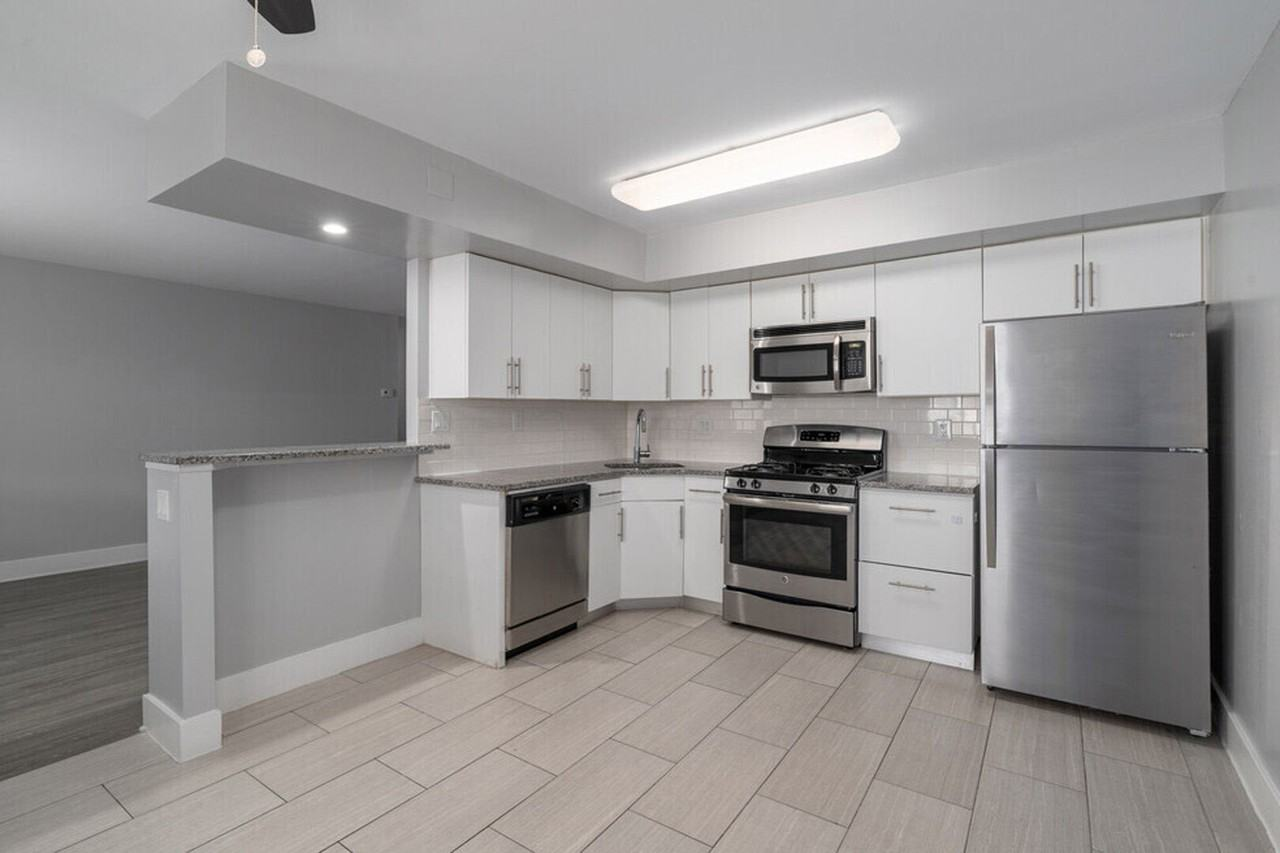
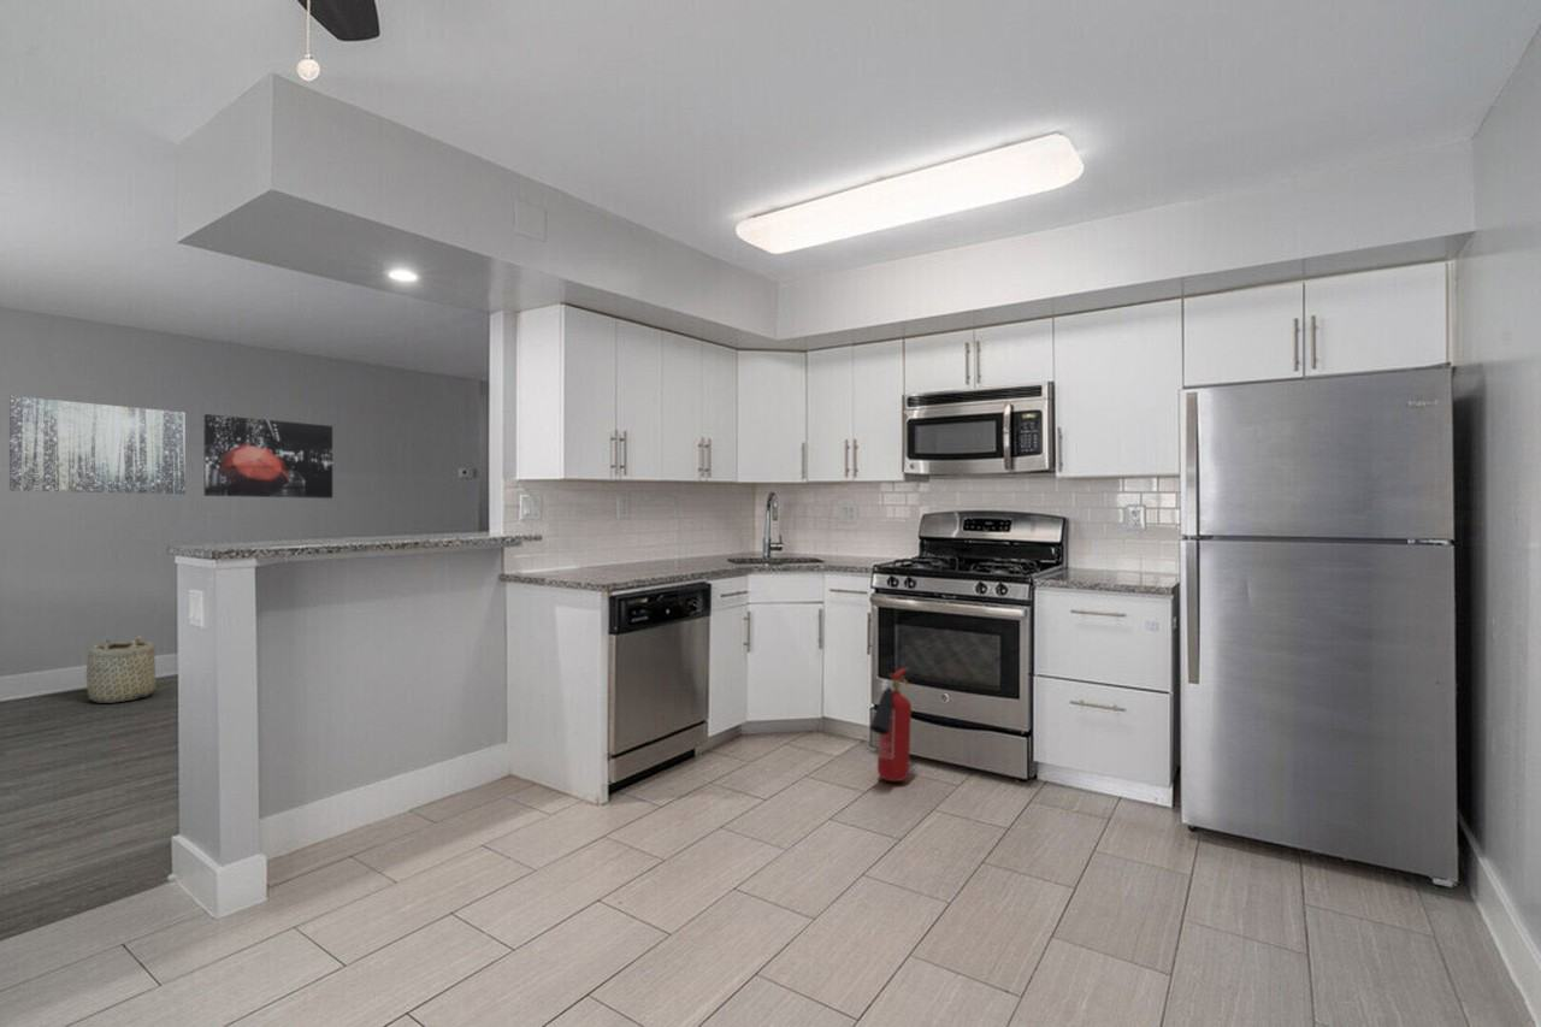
+ wall art (272, 459)
+ wall art (104, 448)
+ fire extinguisher (892, 726)
+ basket (123, 667)
